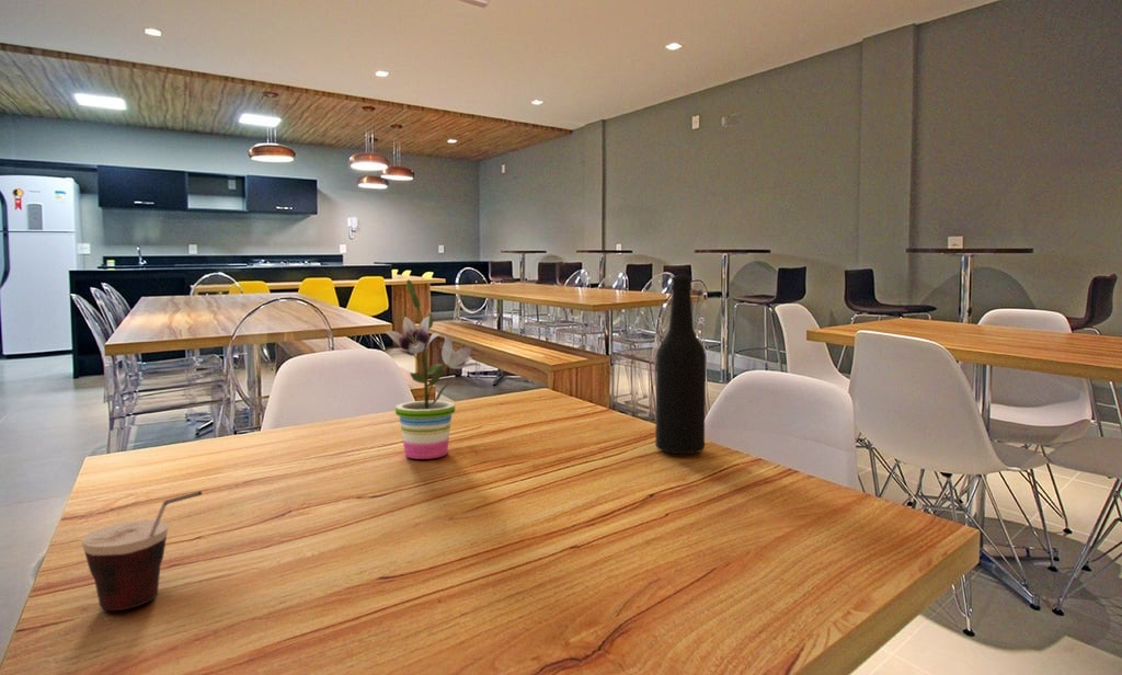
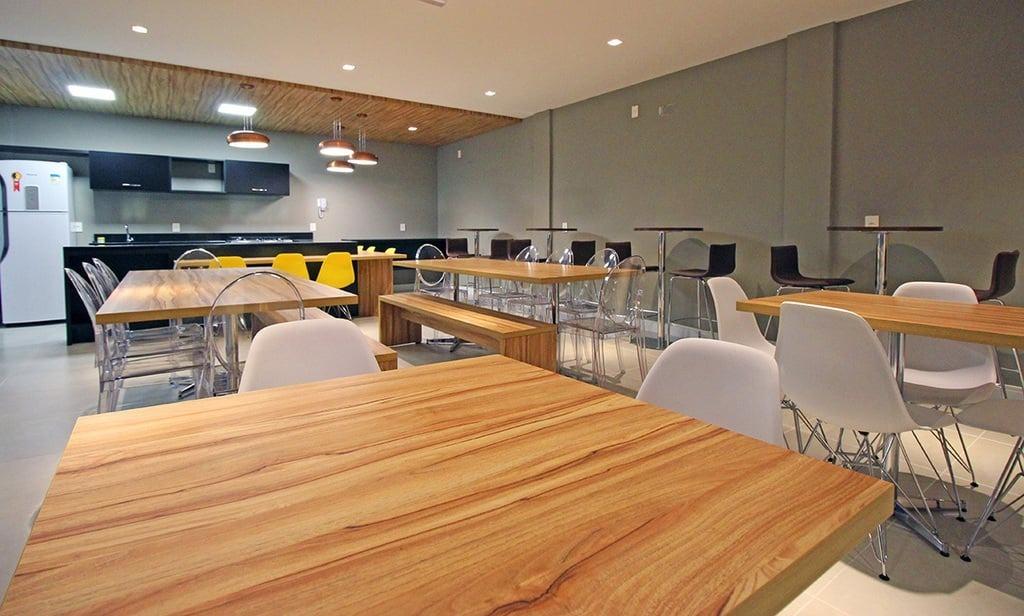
- bottle (680, 364)
- potted plant (435, 367)
- cup (149, 546)
